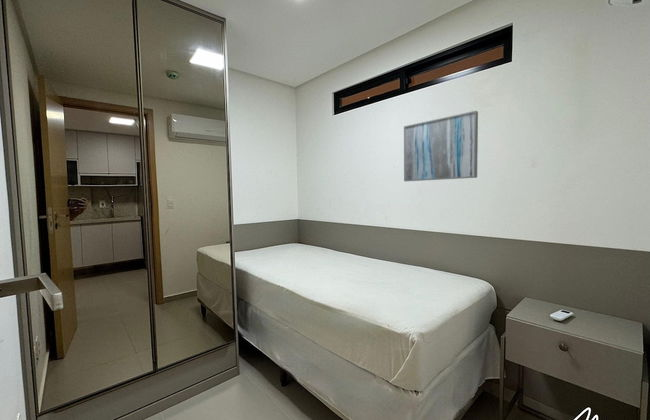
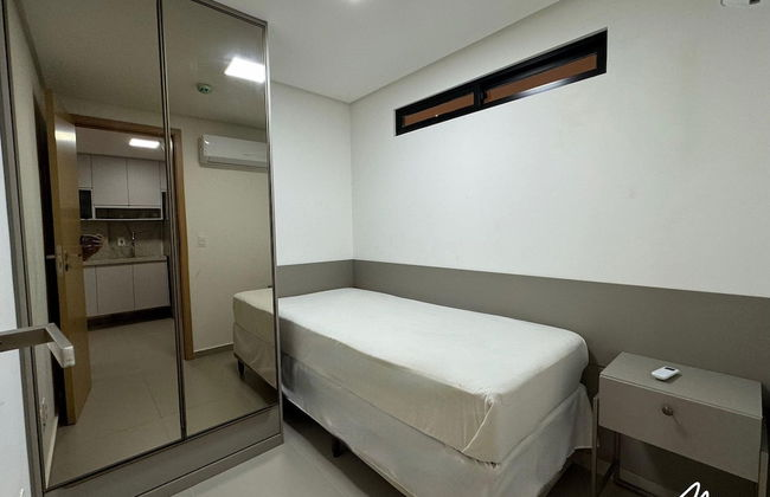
- wall art (437, 149)
